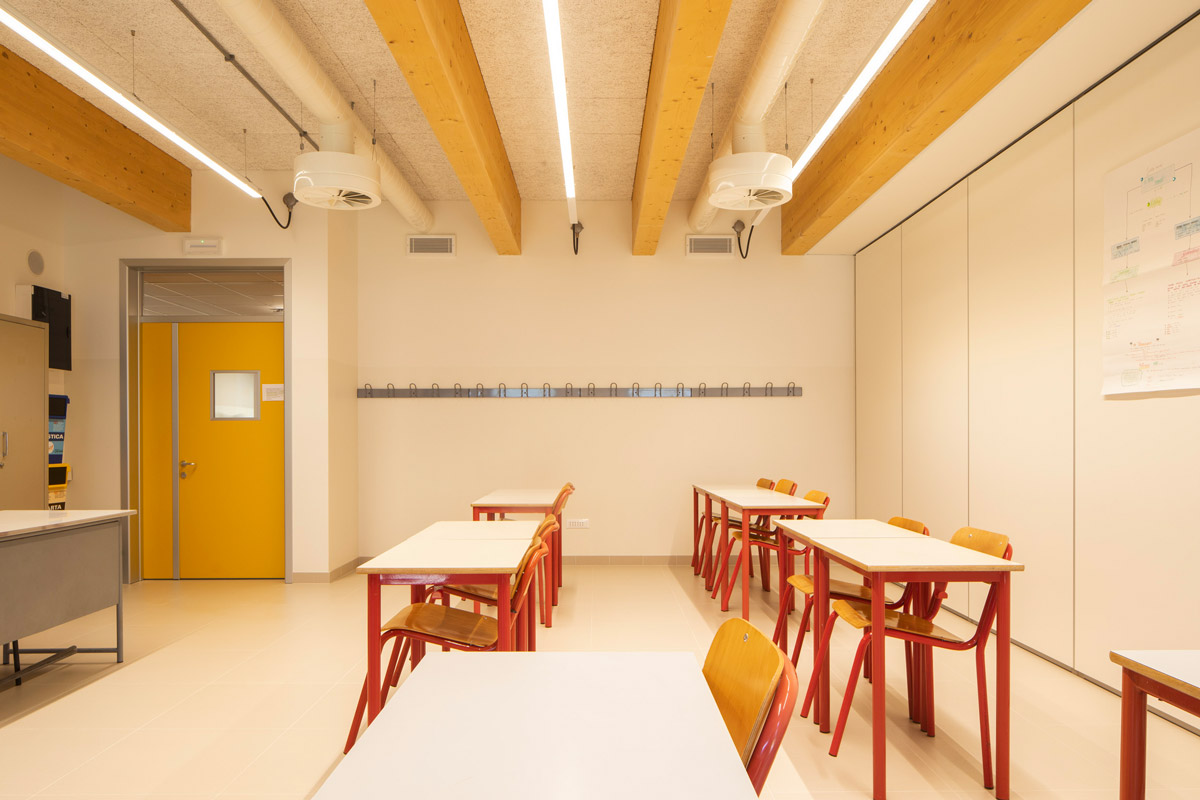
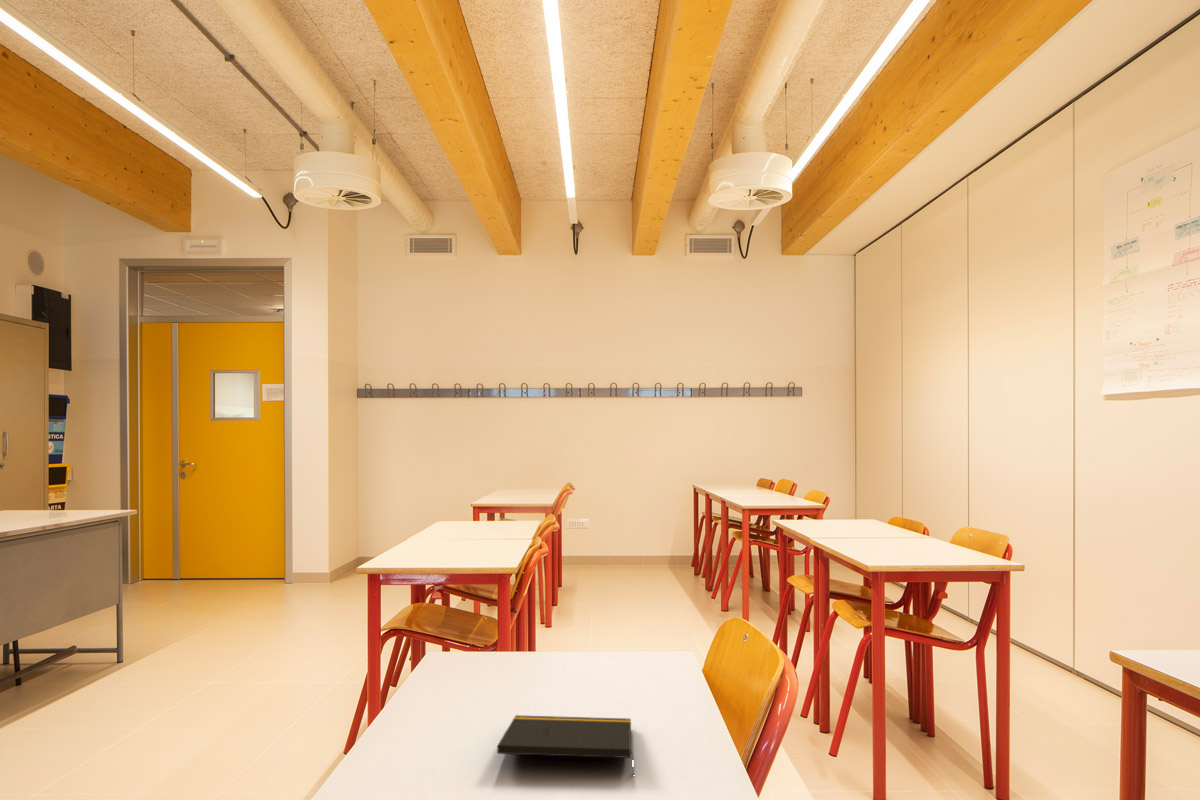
+ notepad (568, 735)
